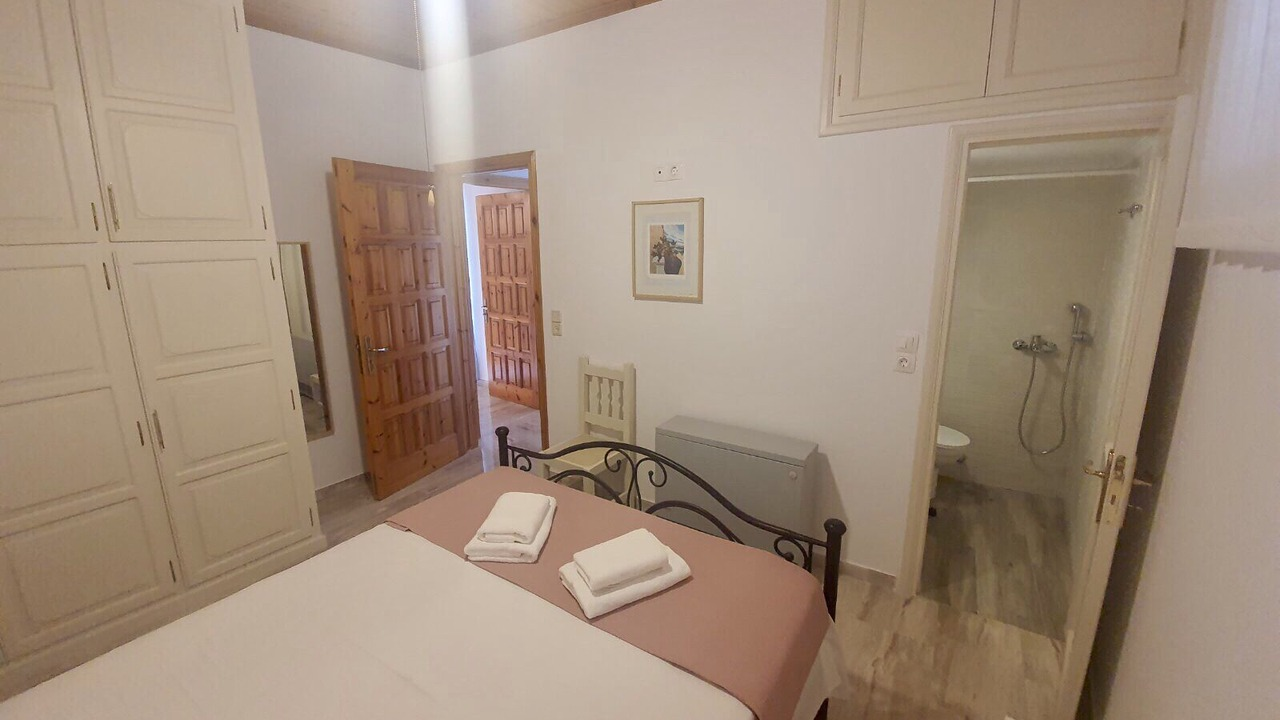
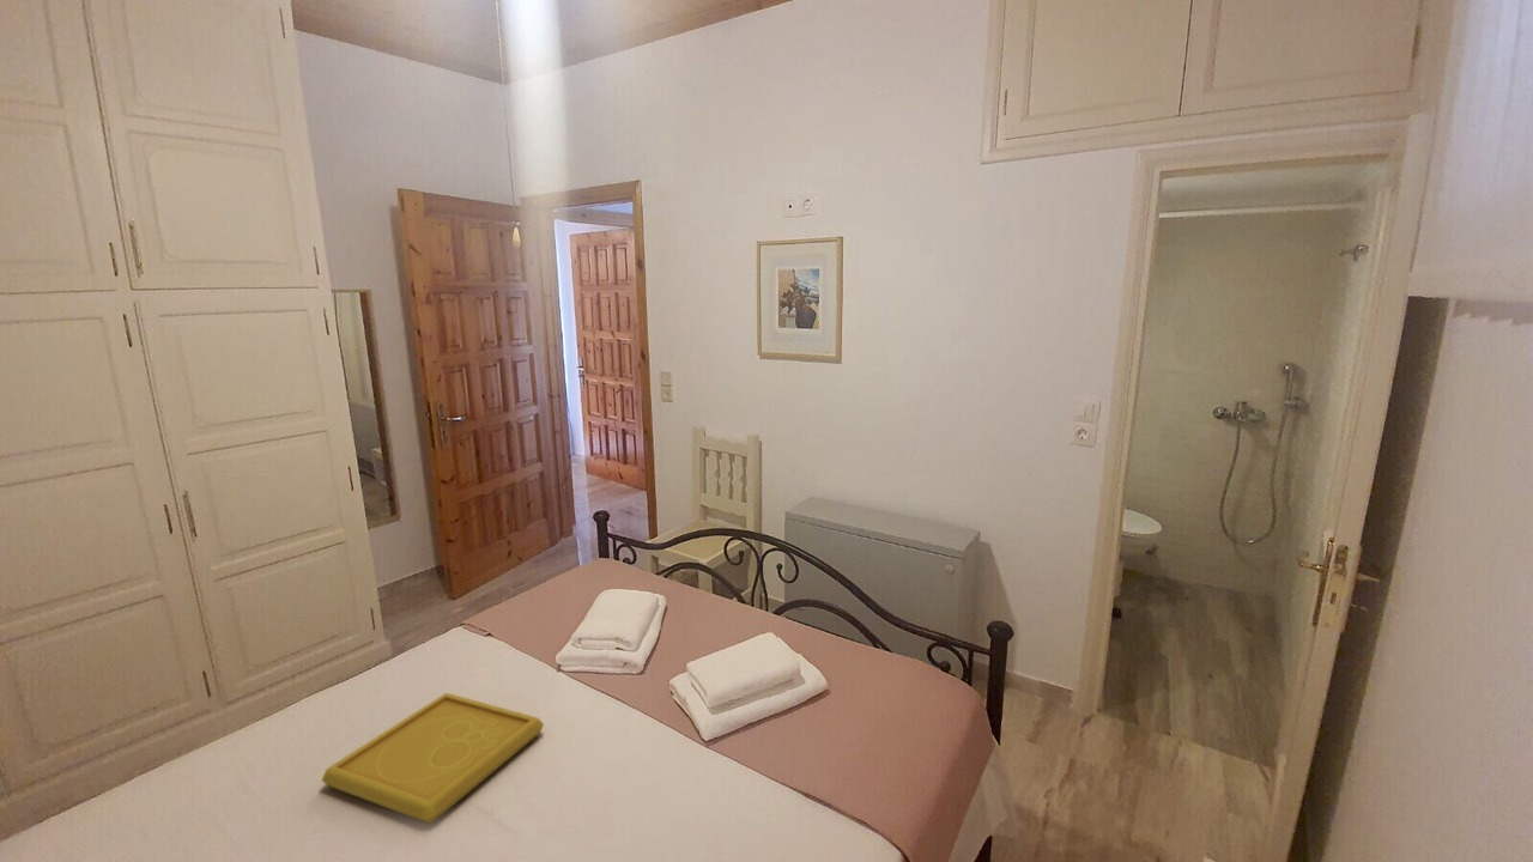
+ serving tray (440, 749)
